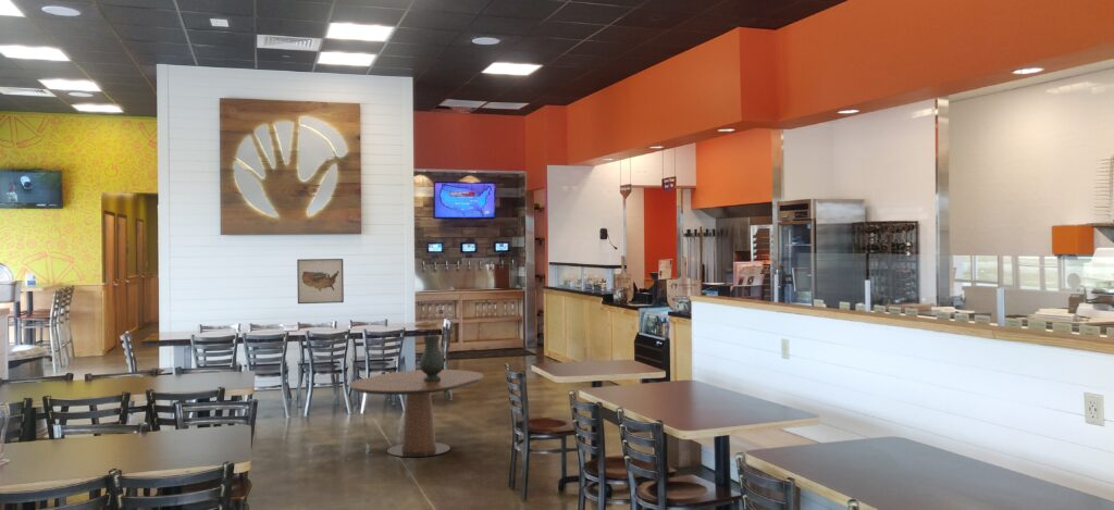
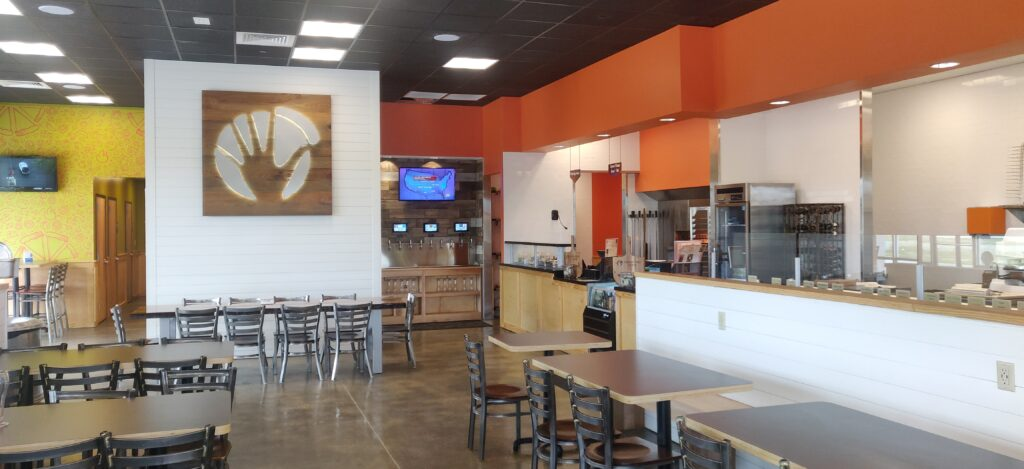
- dining table (426, 414)
- vase (432, 358)
- wall art (320, 281)
